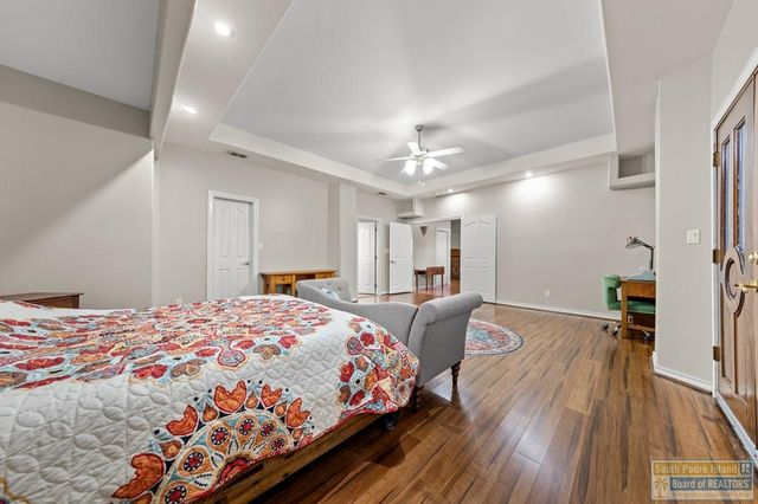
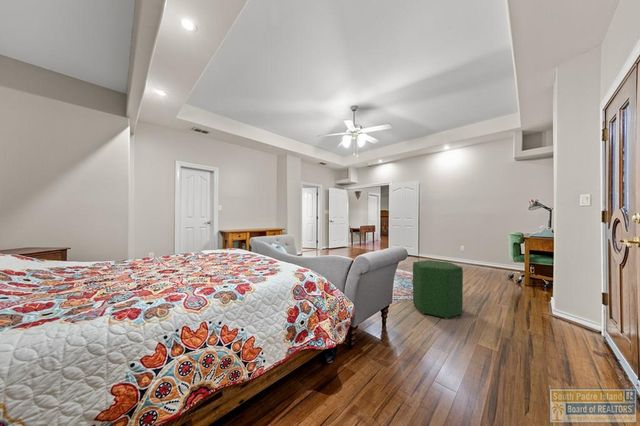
+ ottoman (436, 286)
